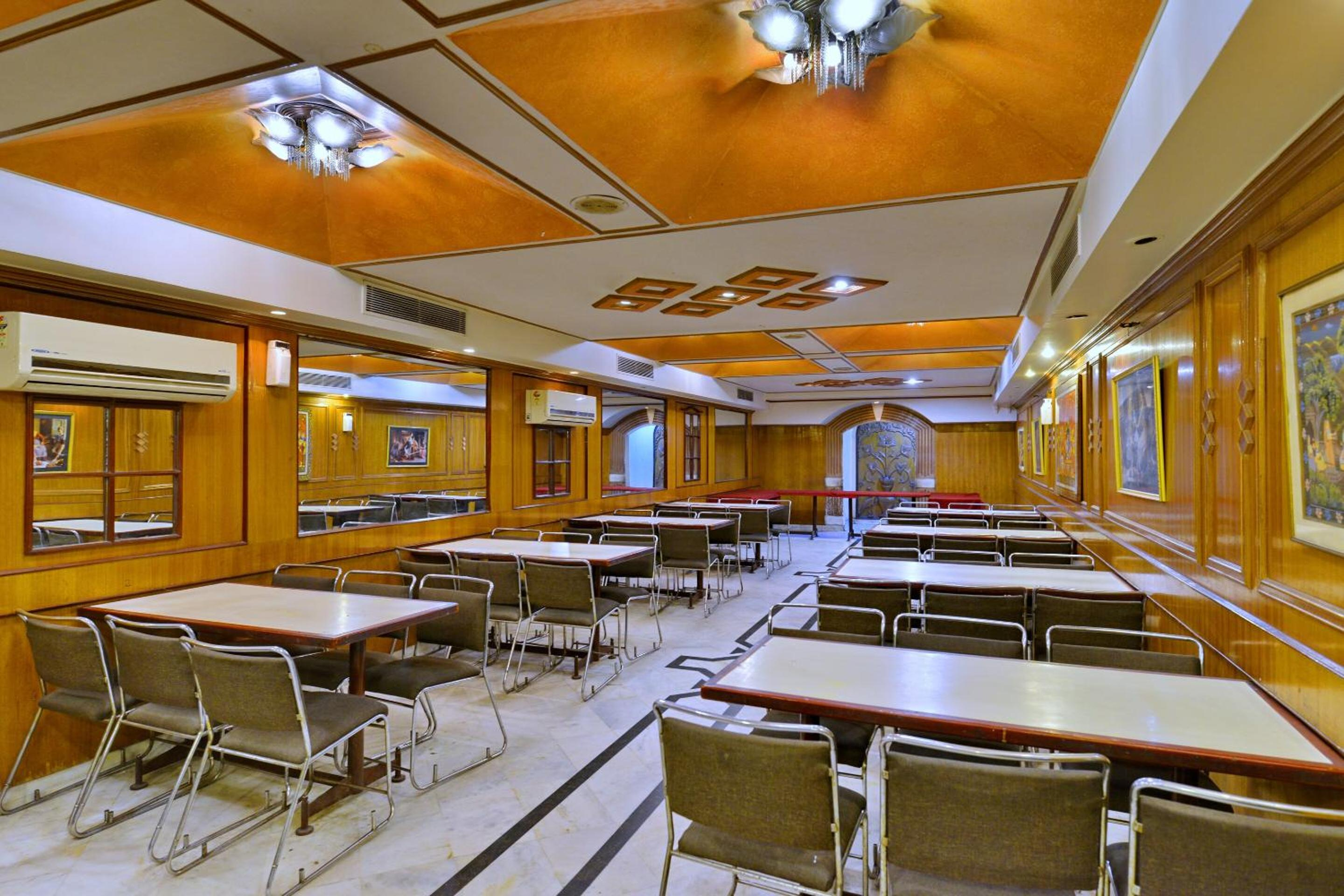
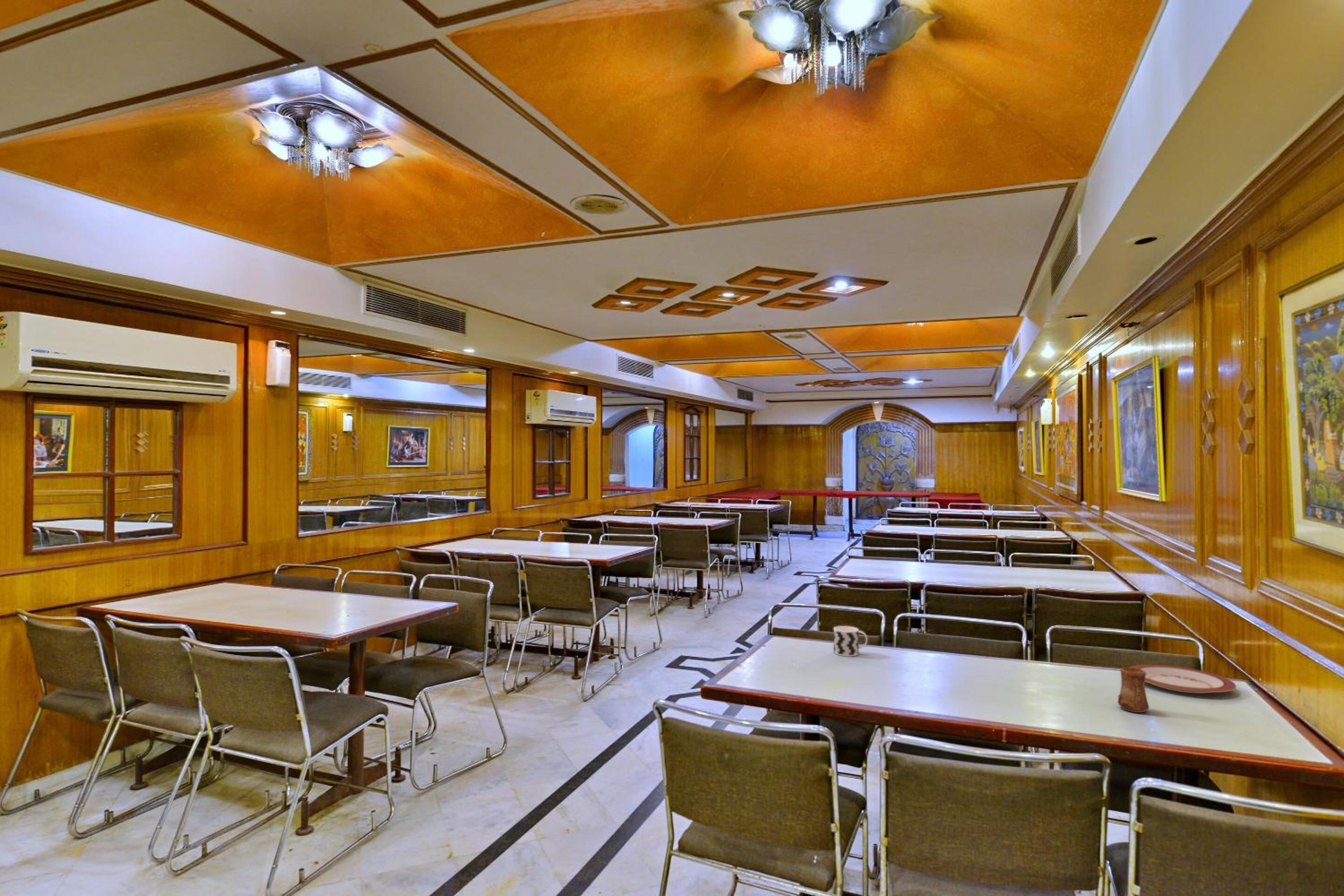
+ cup (850, 641)
+ cup (1133, 689)
+ plate (1179, 680)
